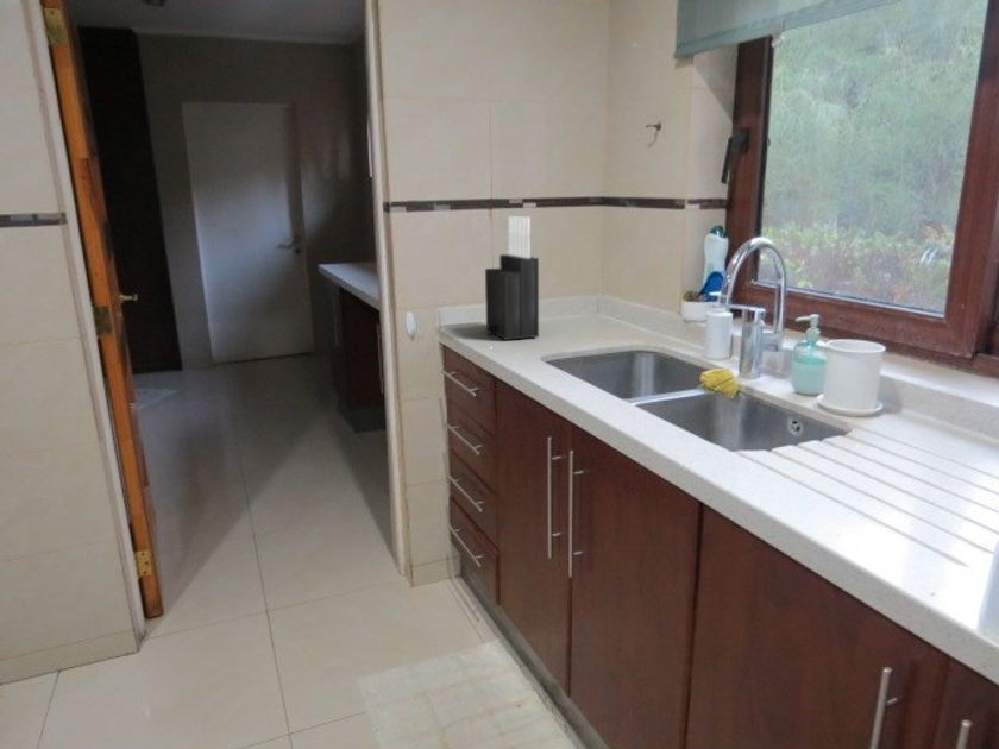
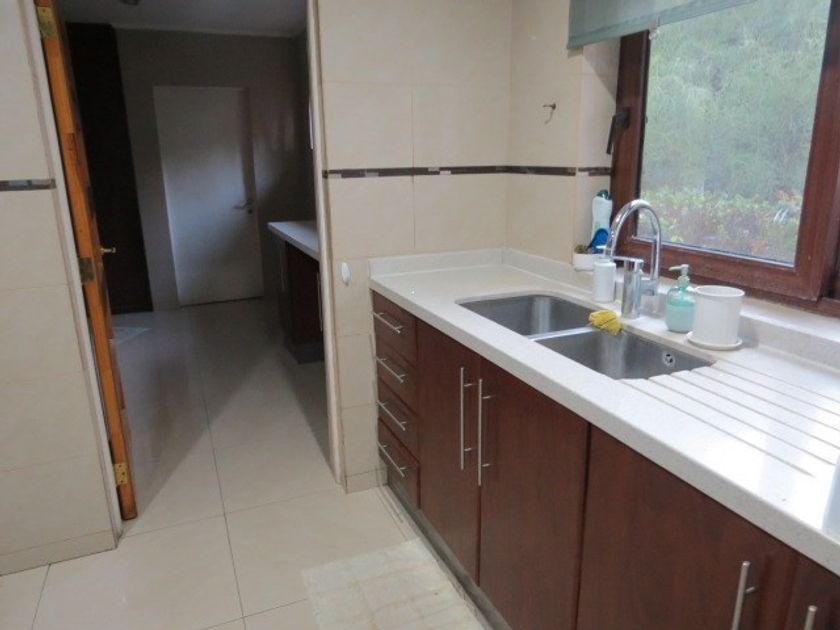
- knife block (507, 276)
